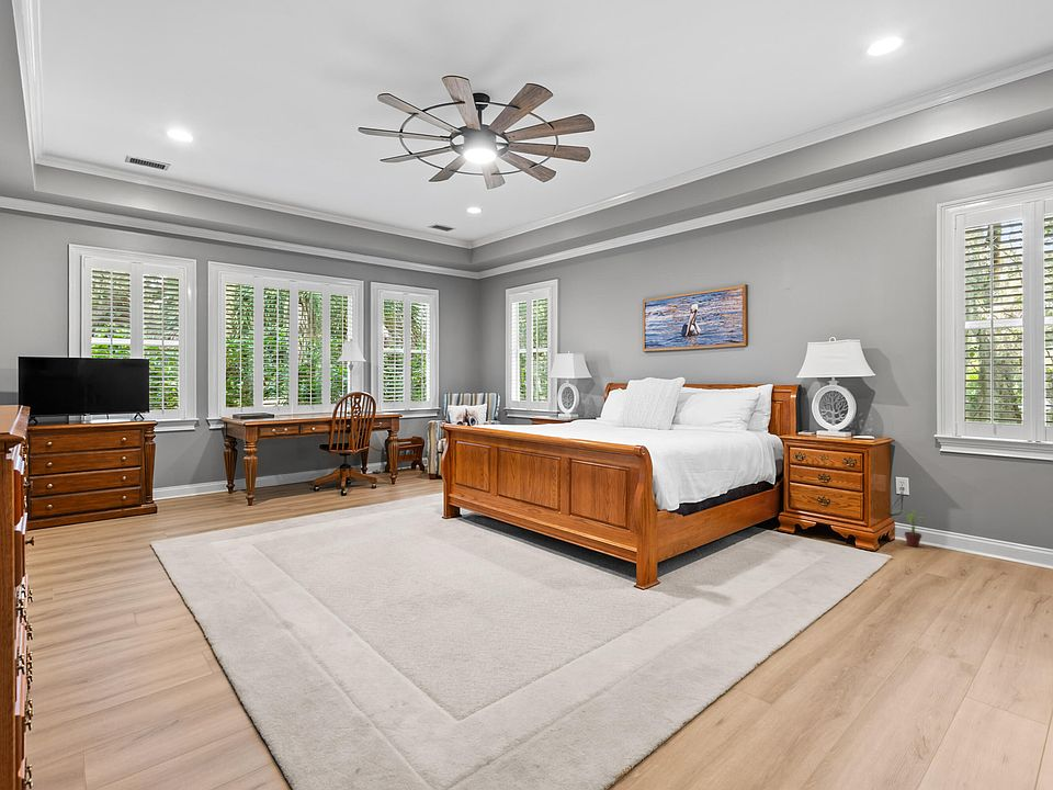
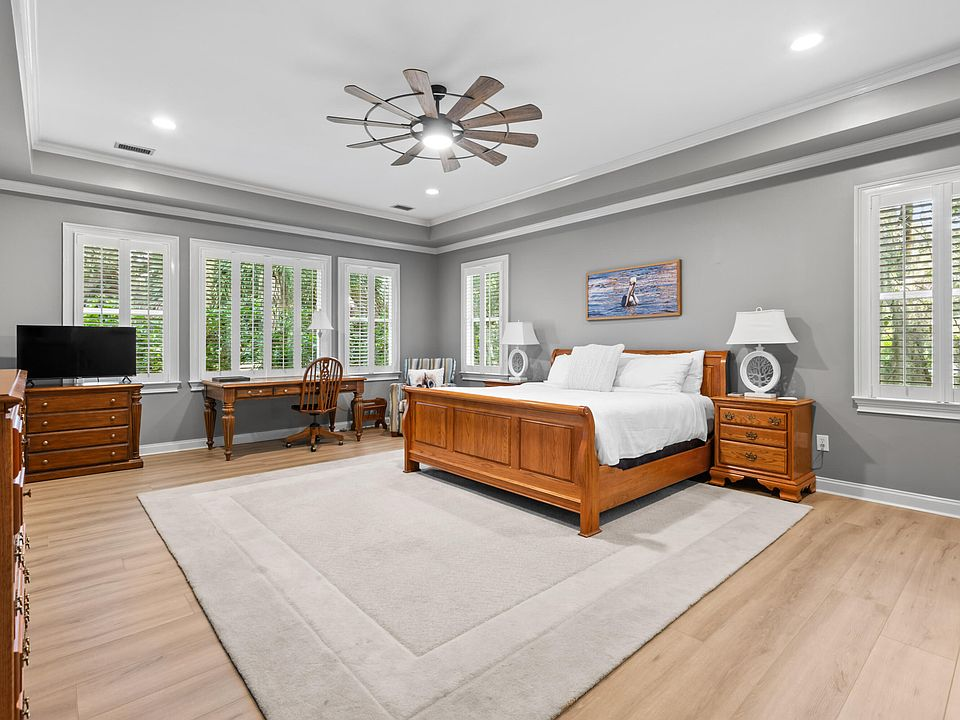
- potted plant (912, 528)
